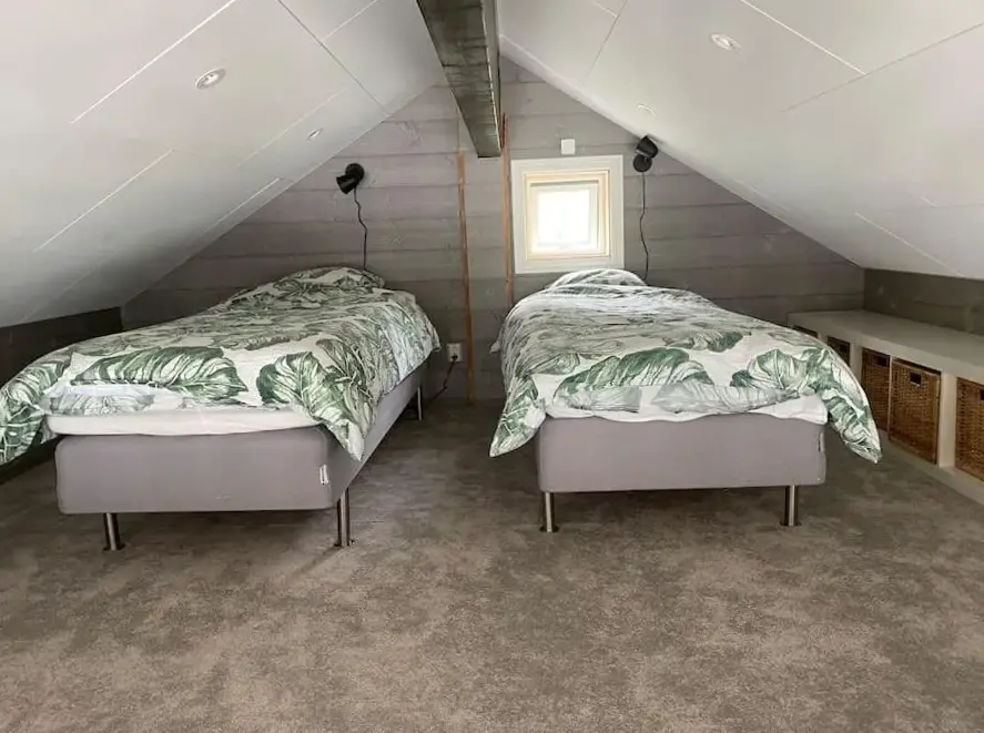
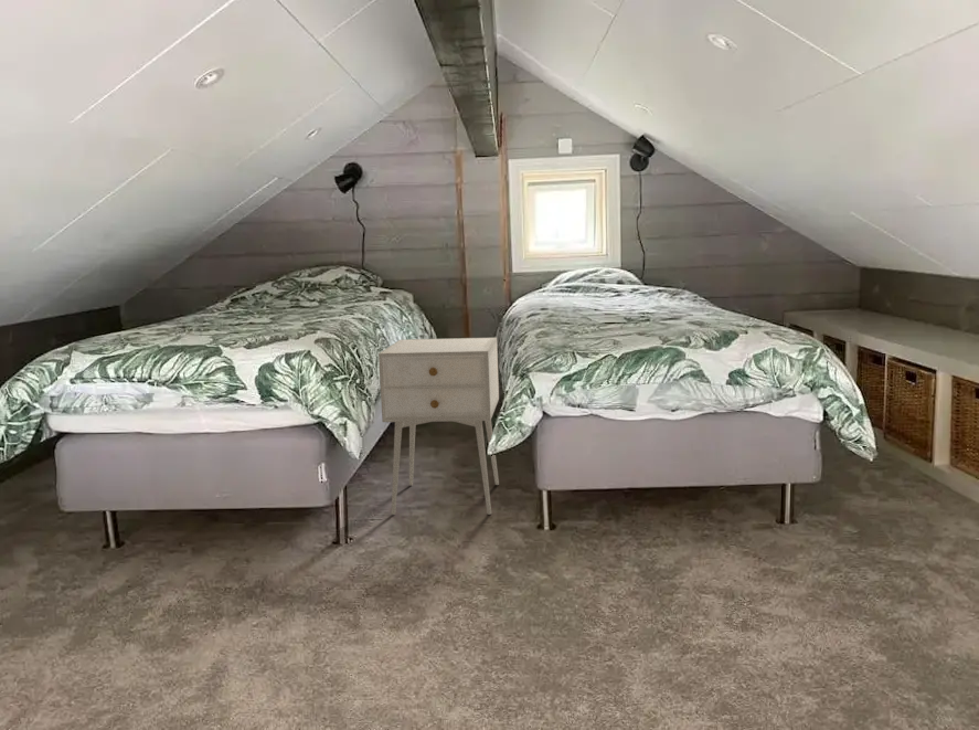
+ nightstand (444, 421)
